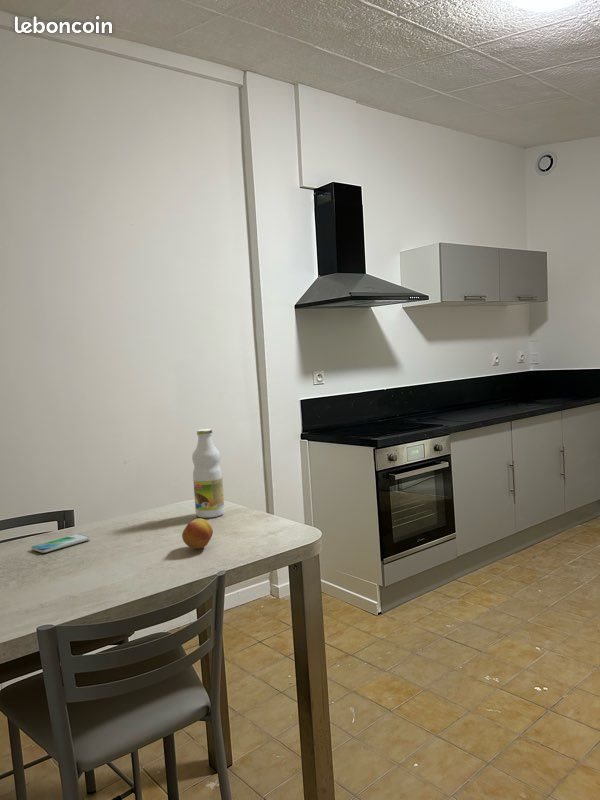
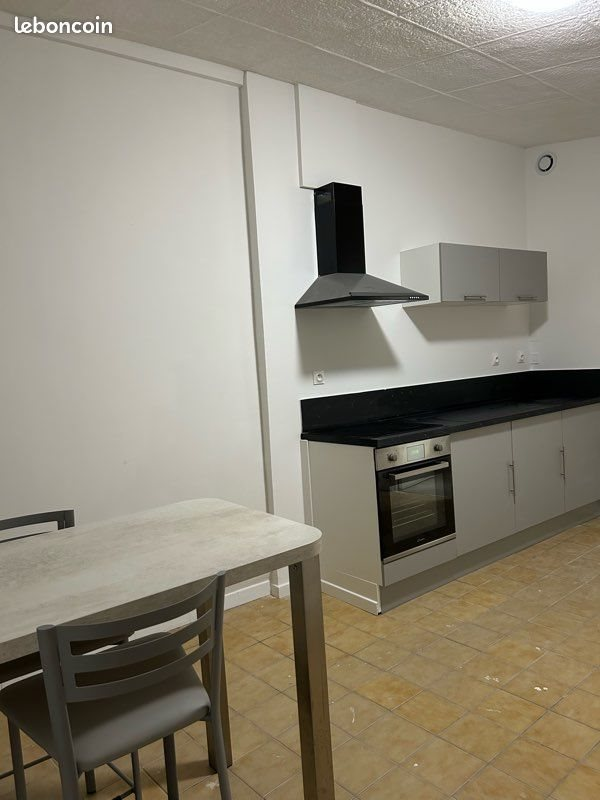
- smartphone (61, 543)
- bottle (207, 472)
- fruit (197, 534)
